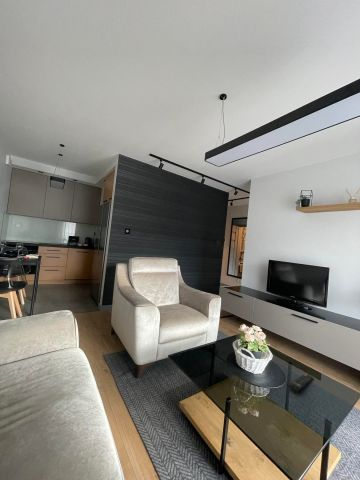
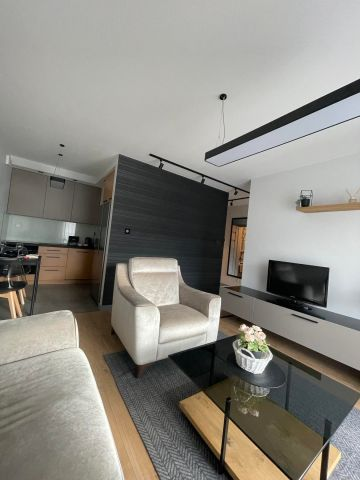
- remote control (301, 382)
